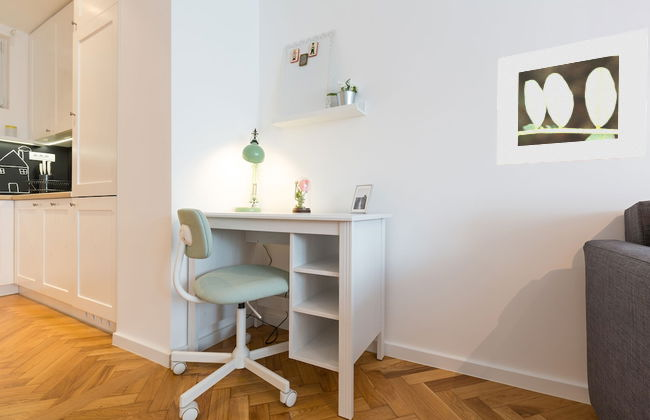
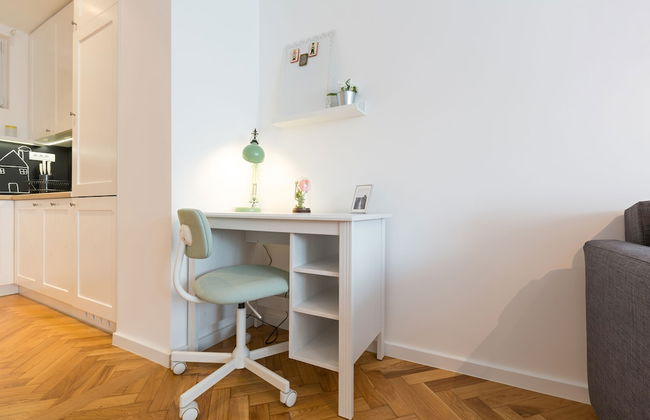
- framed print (564, 103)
